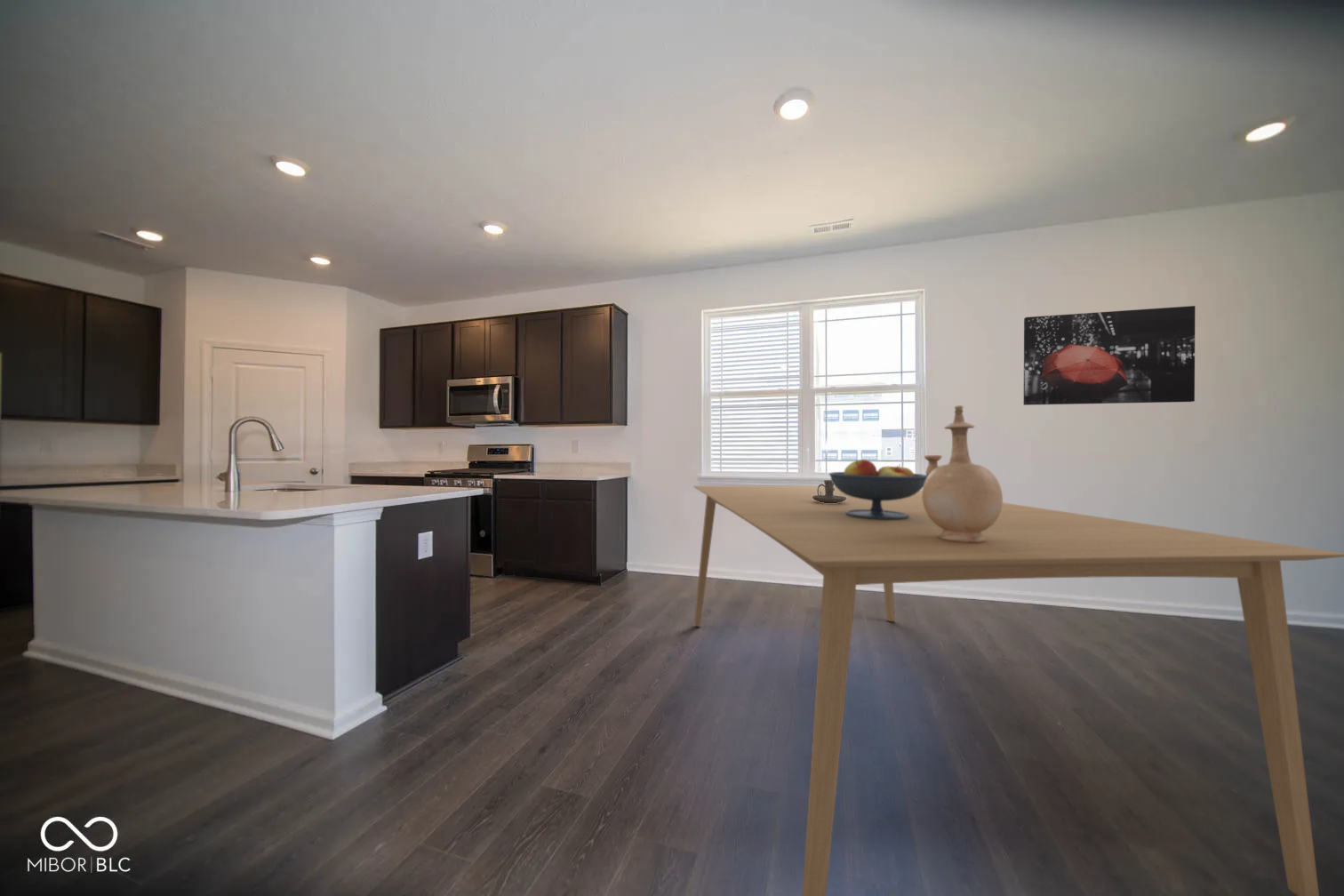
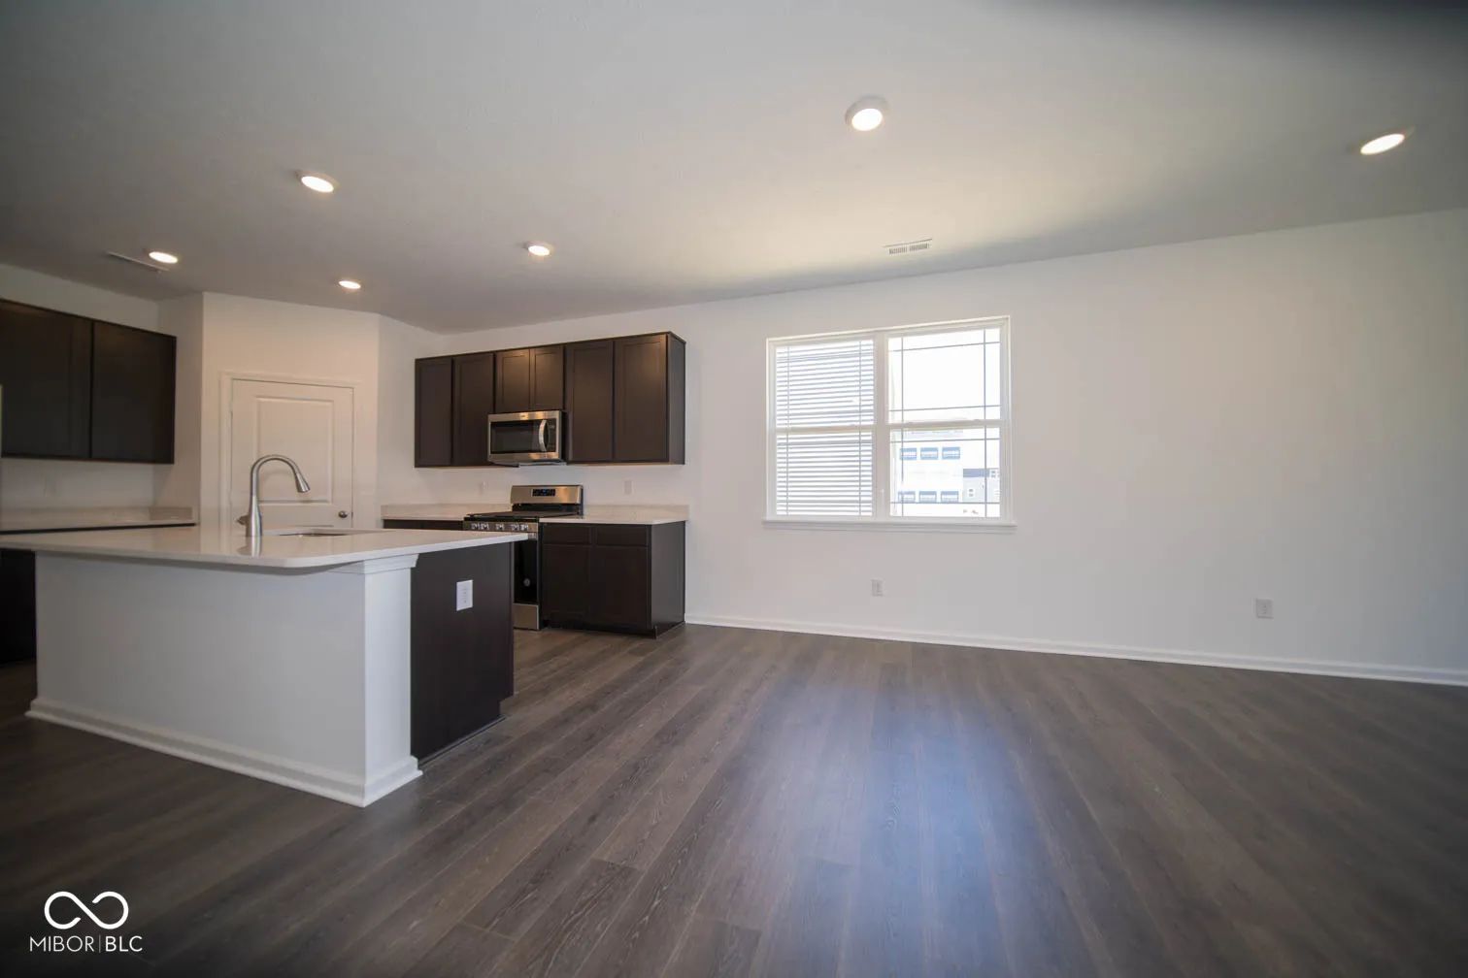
- vase (959, 471)
- candle holder (827, 491)
- dining table (884, 601)
- wall art (1105, 357)
- fruit bowl (876, 486)
